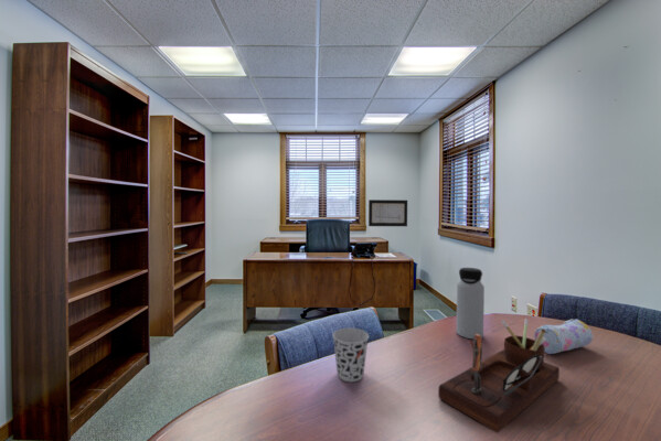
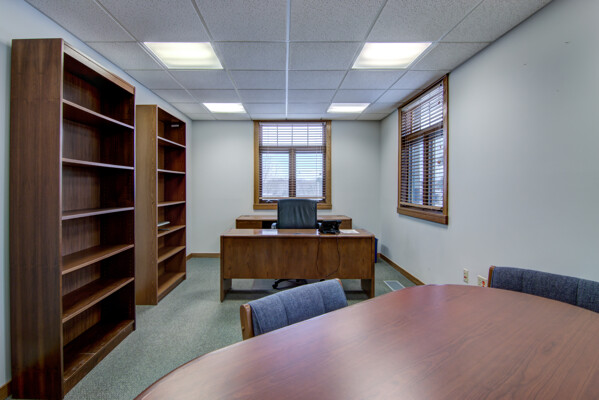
- wall art (387, 213)
- water bottle (470, 301)
- desk organizer (507, 354)
- pencil case (563, 335)
- cup (350, 354)
